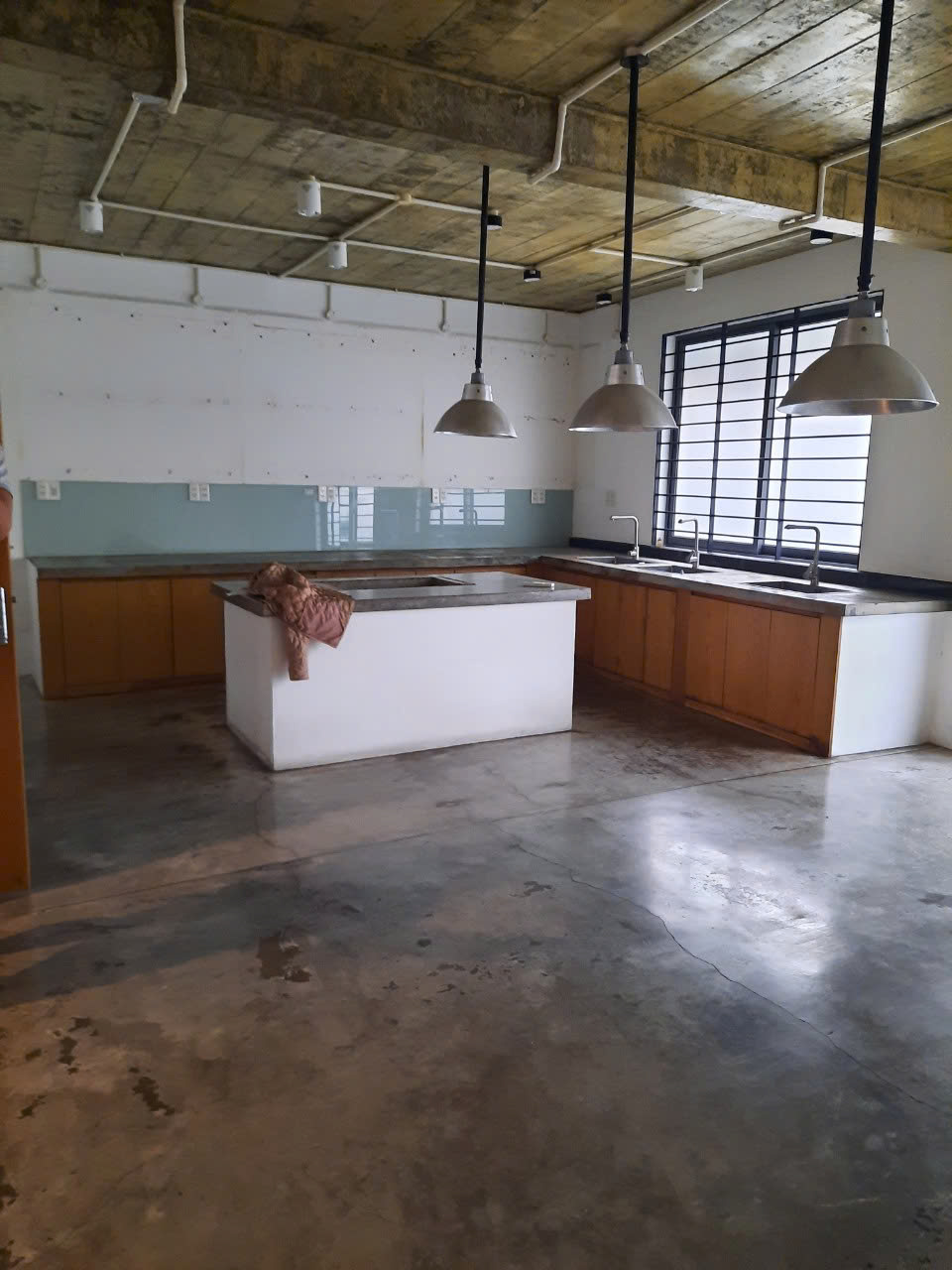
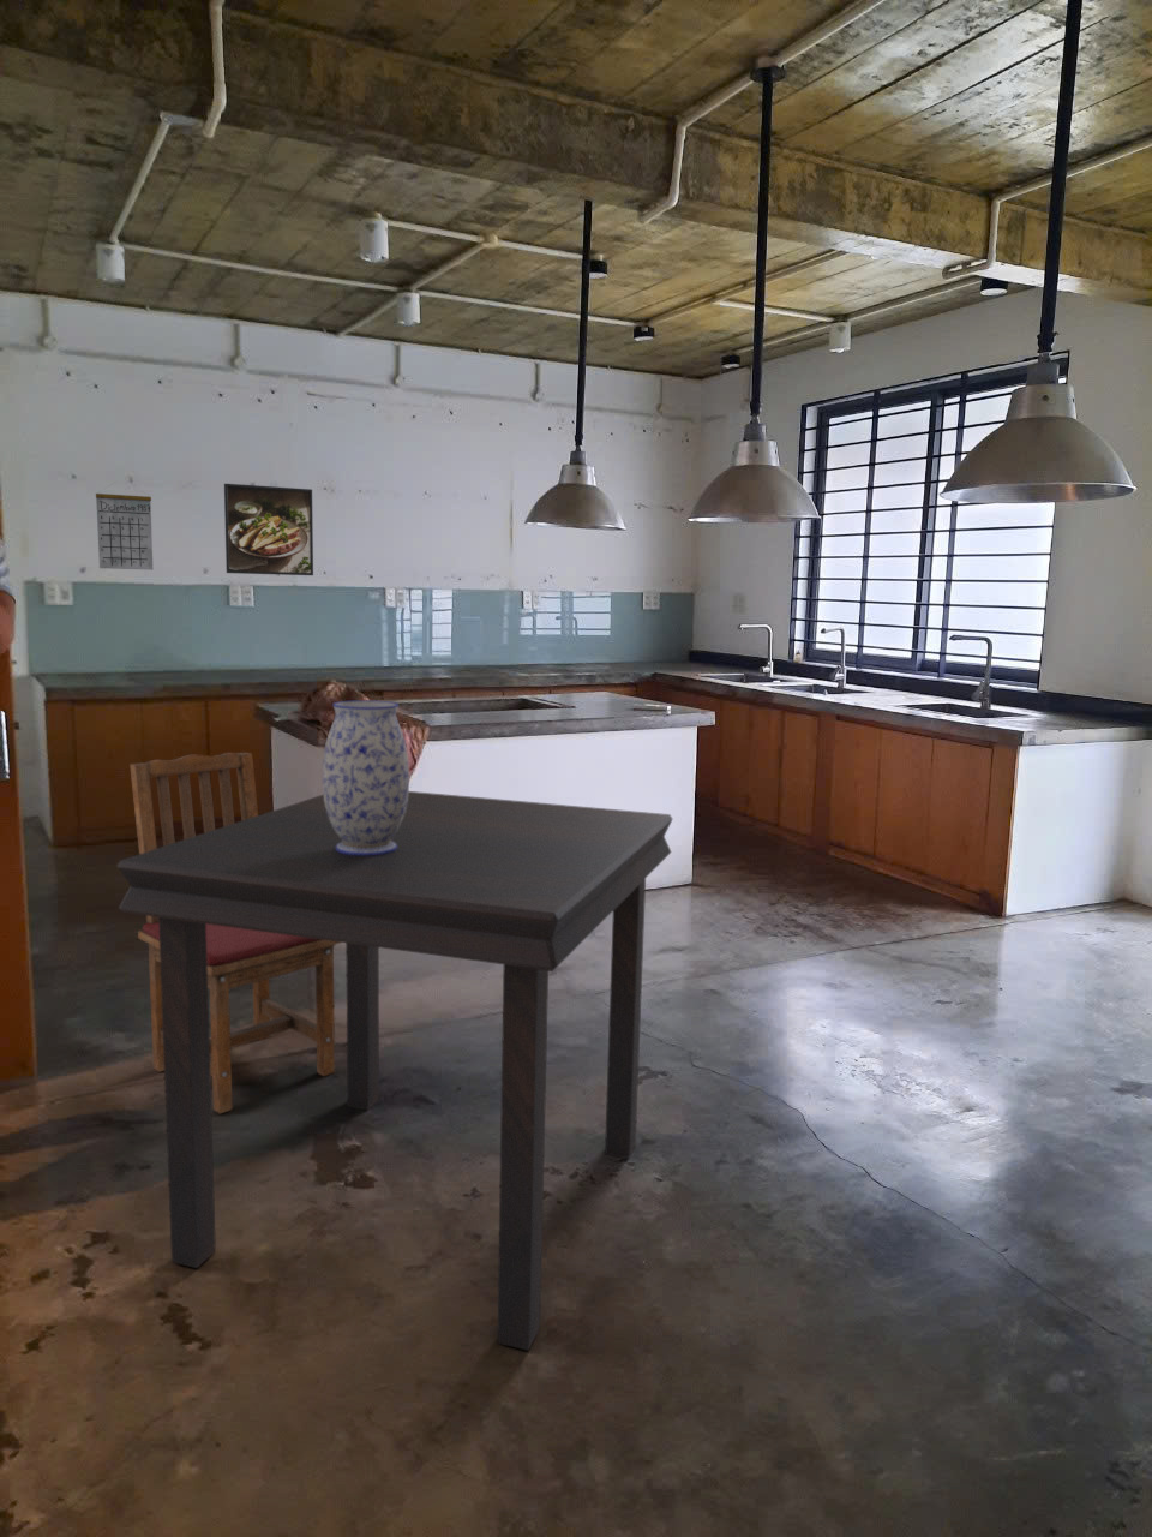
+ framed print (269, 530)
+ dining table (378, 1023)
+ vase (365, 776)
+ dining chair (232, 927)
+ calendar (125, 523)
